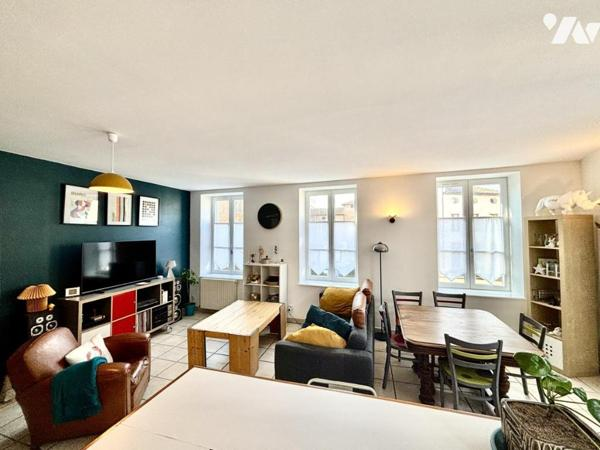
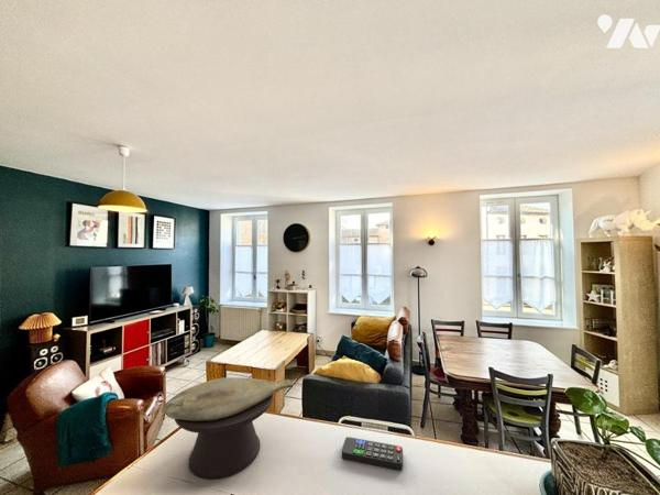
+ decorative bowl (231, 421)
+ remote control (372, 451)
